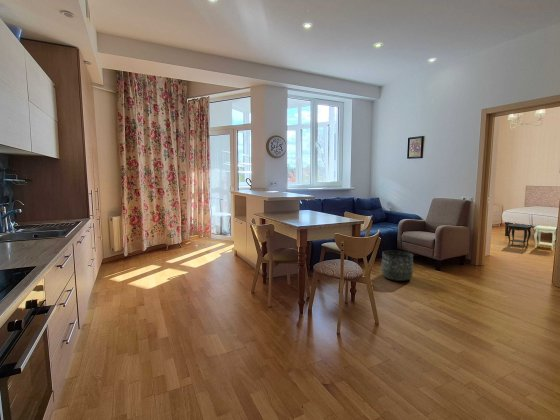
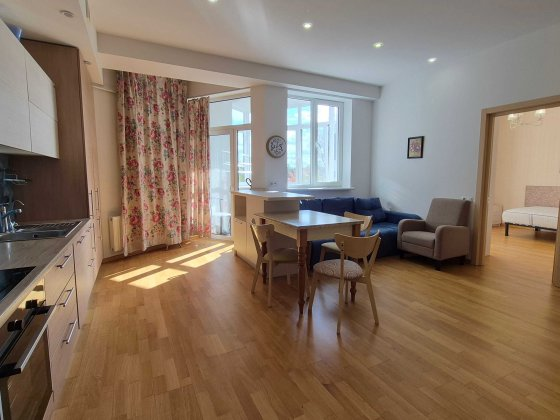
- basket (396, 265)
- side table (534, 236)
